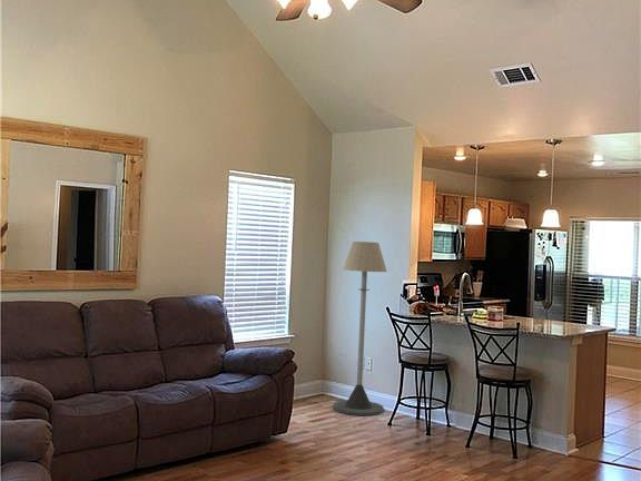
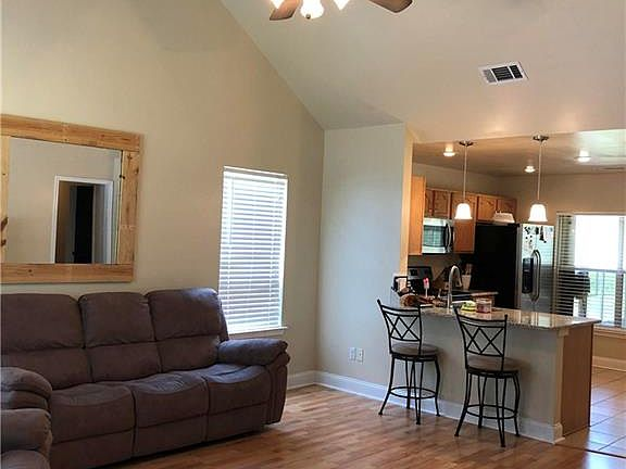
- floor lamp (362, 325)
